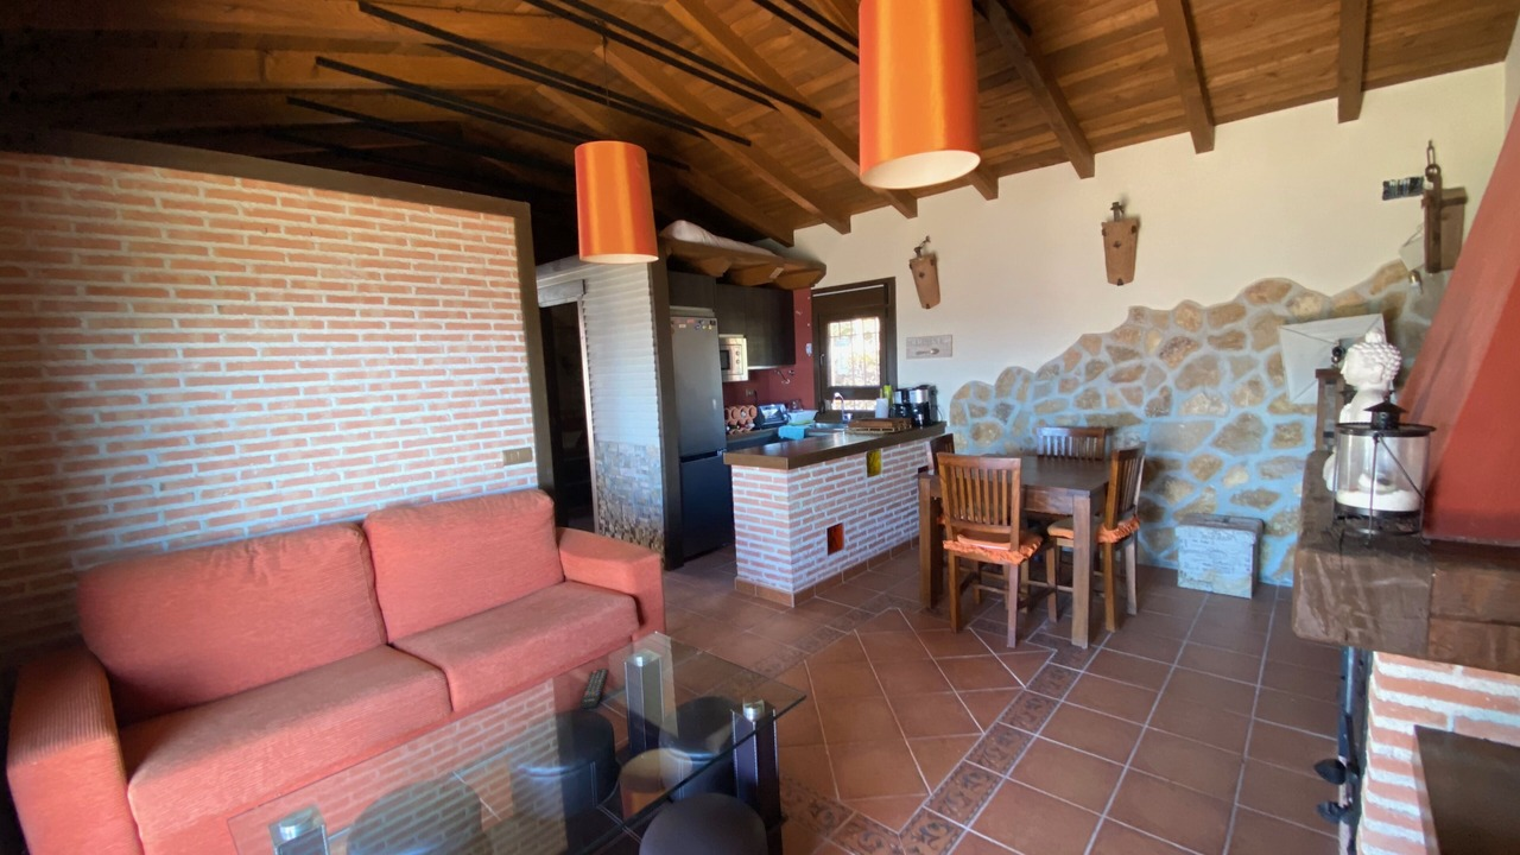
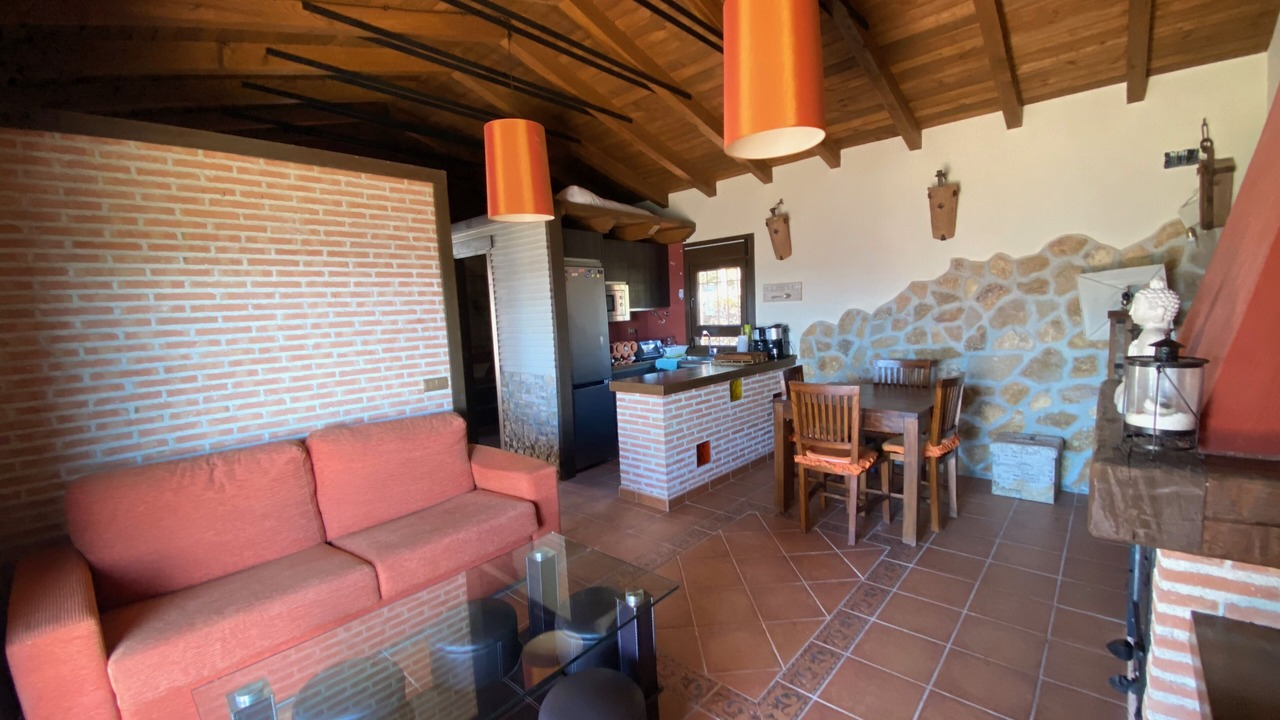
- remote control (595, 686)
